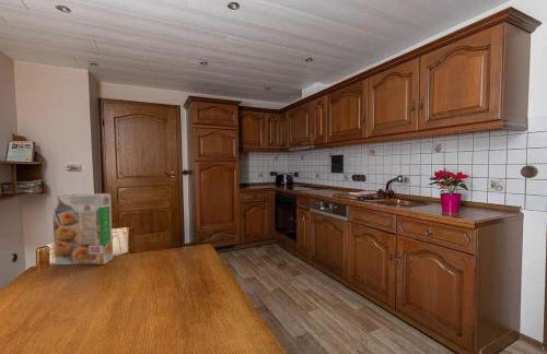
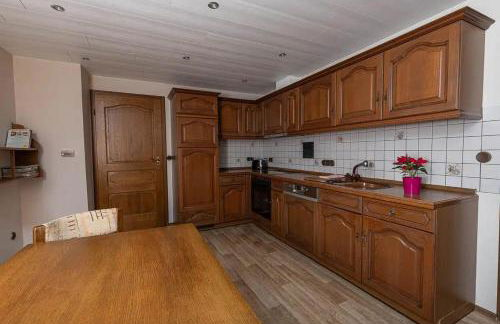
- cereal box (83, 228)
